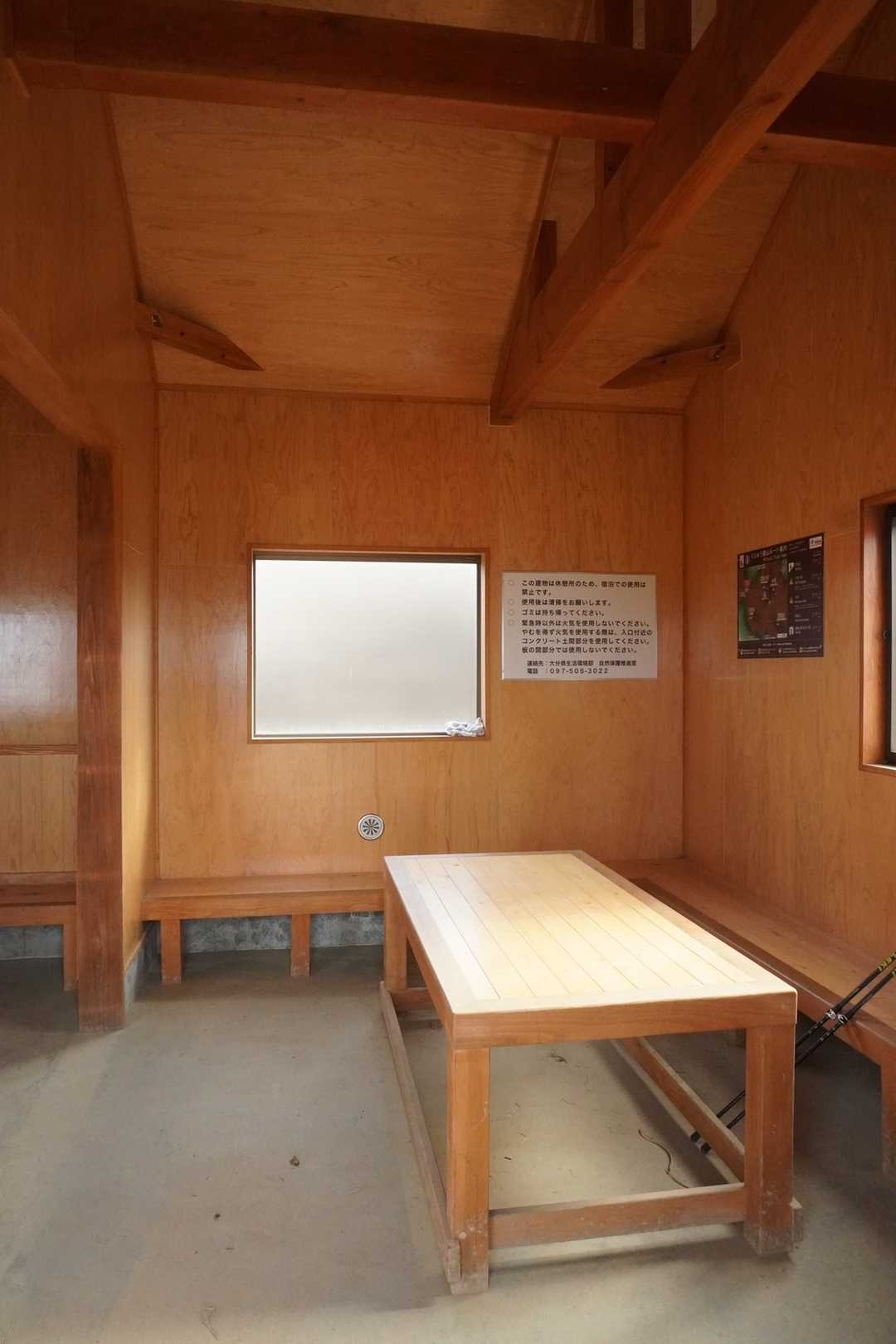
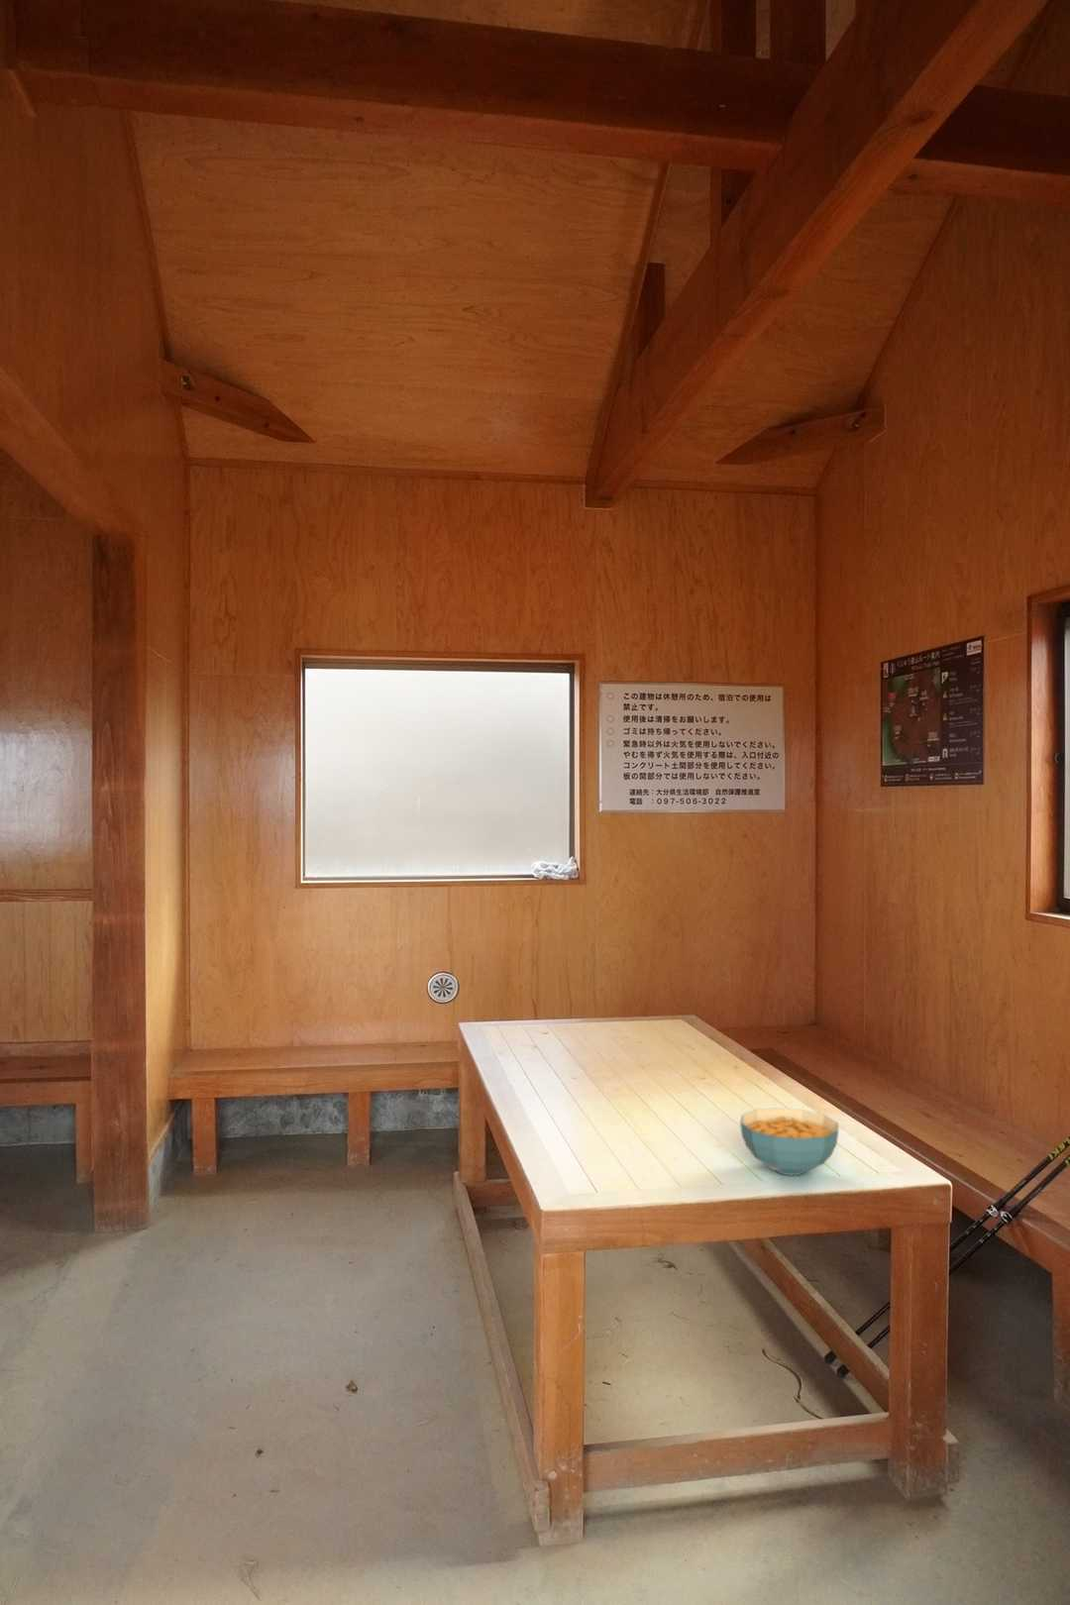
+ cereal bowl (788, 1146)
